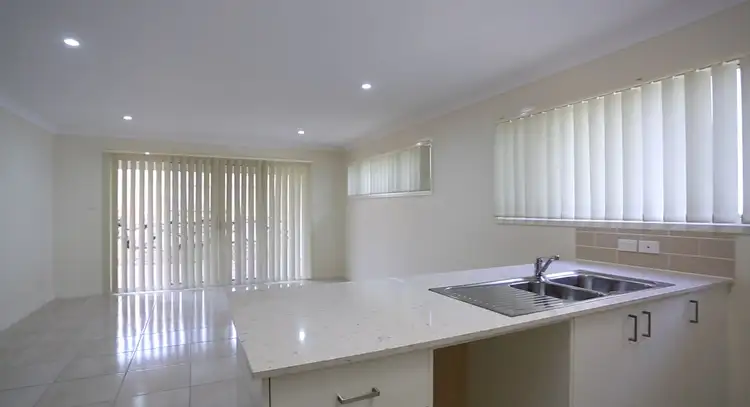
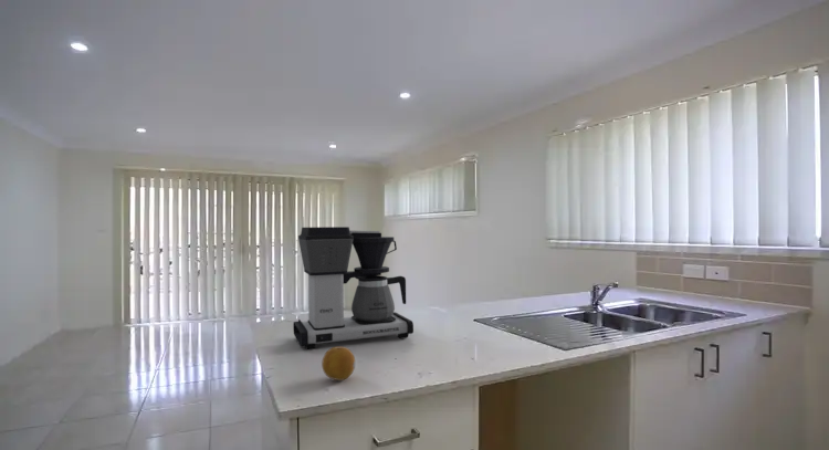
+ fruit (338, 363)
+ coffee maker (358, 282)
